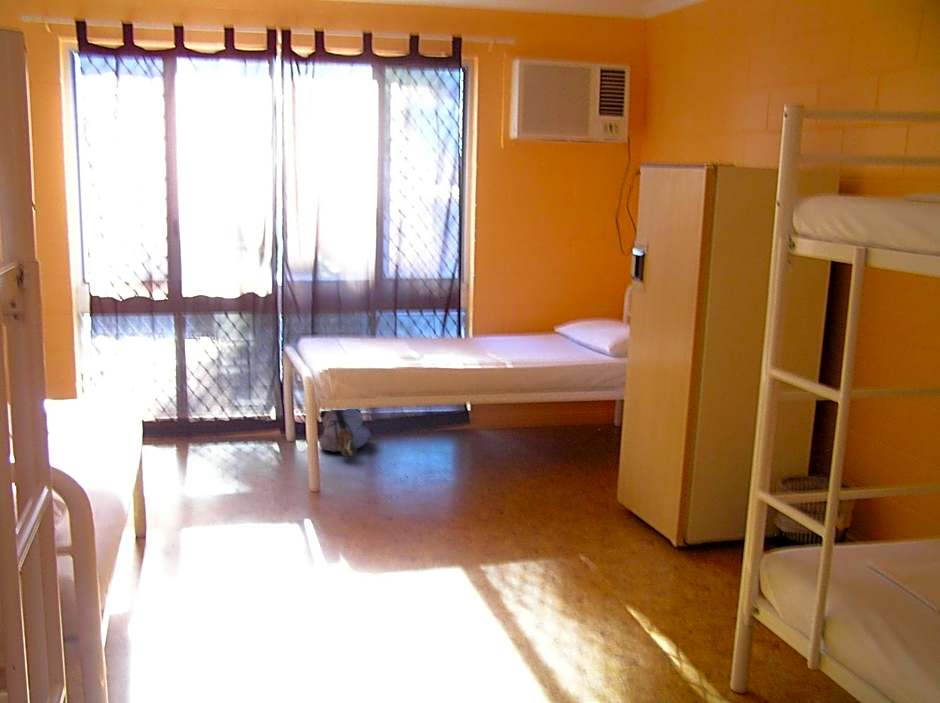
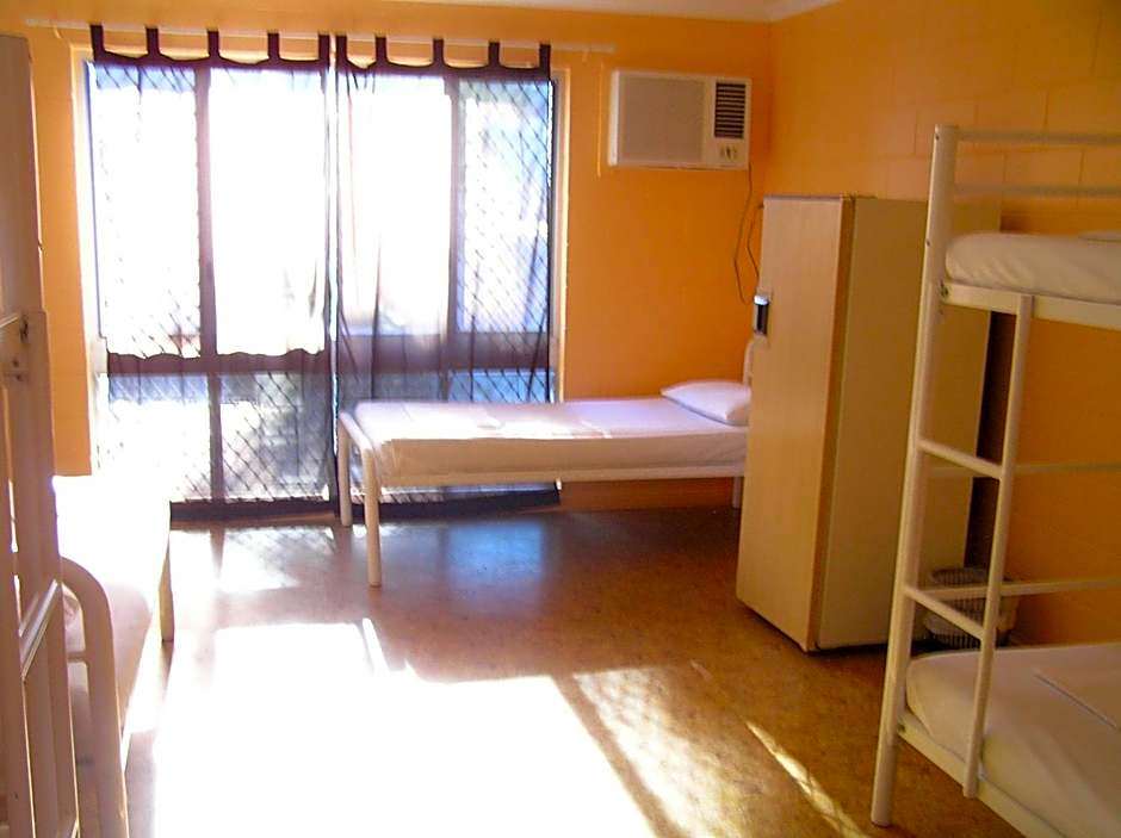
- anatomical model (346, 428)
